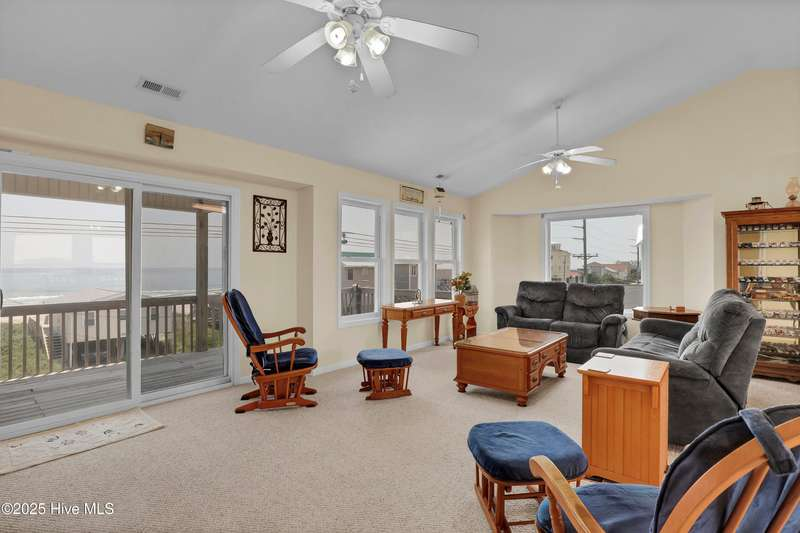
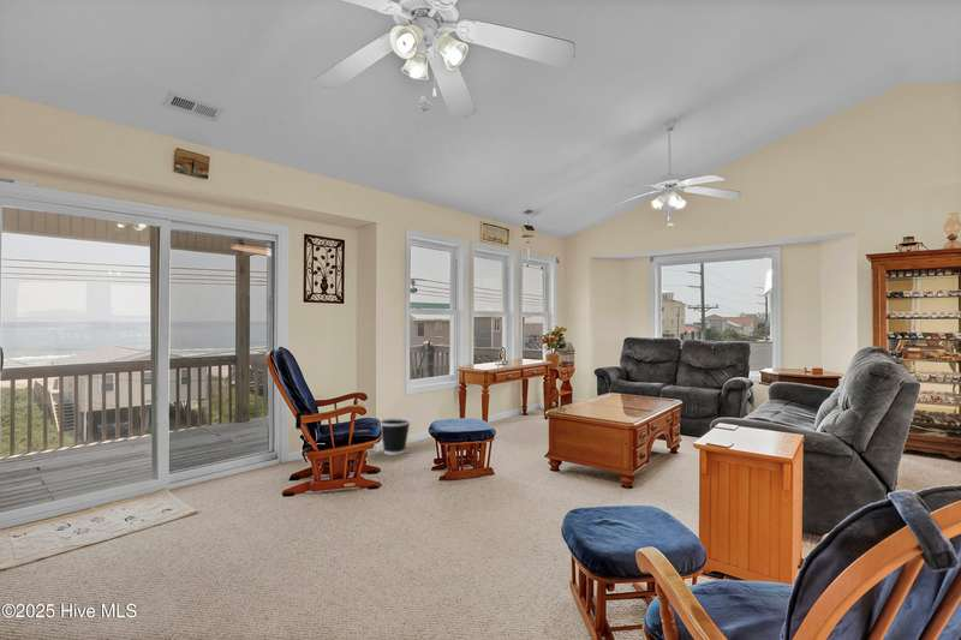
+ wastebasket (394, 436)
